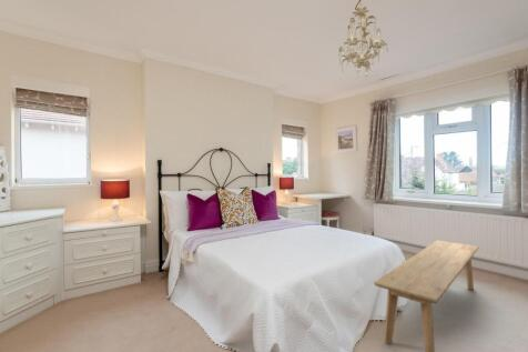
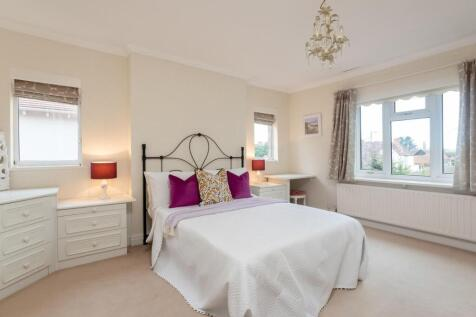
- bench (436, 285)
